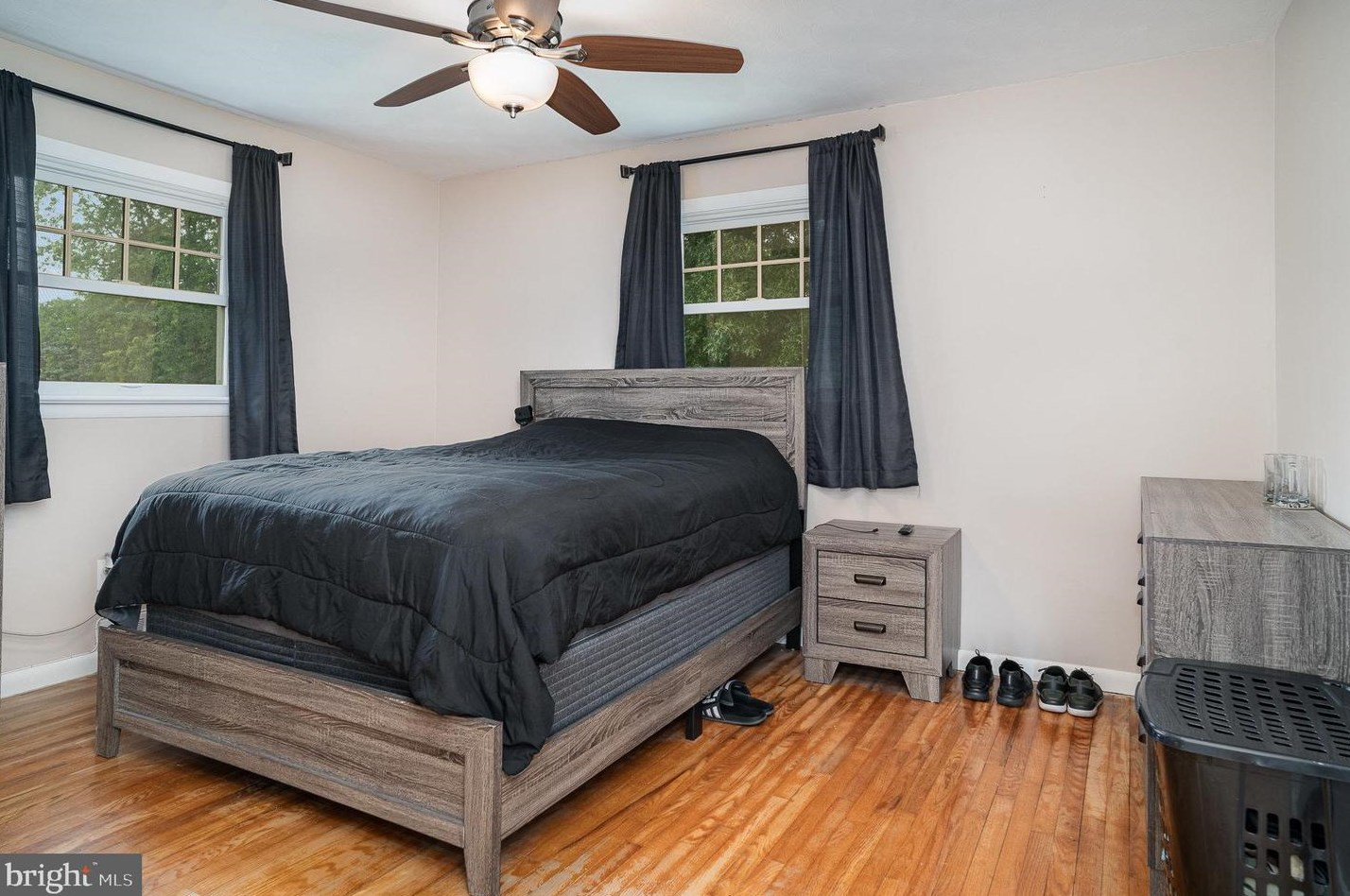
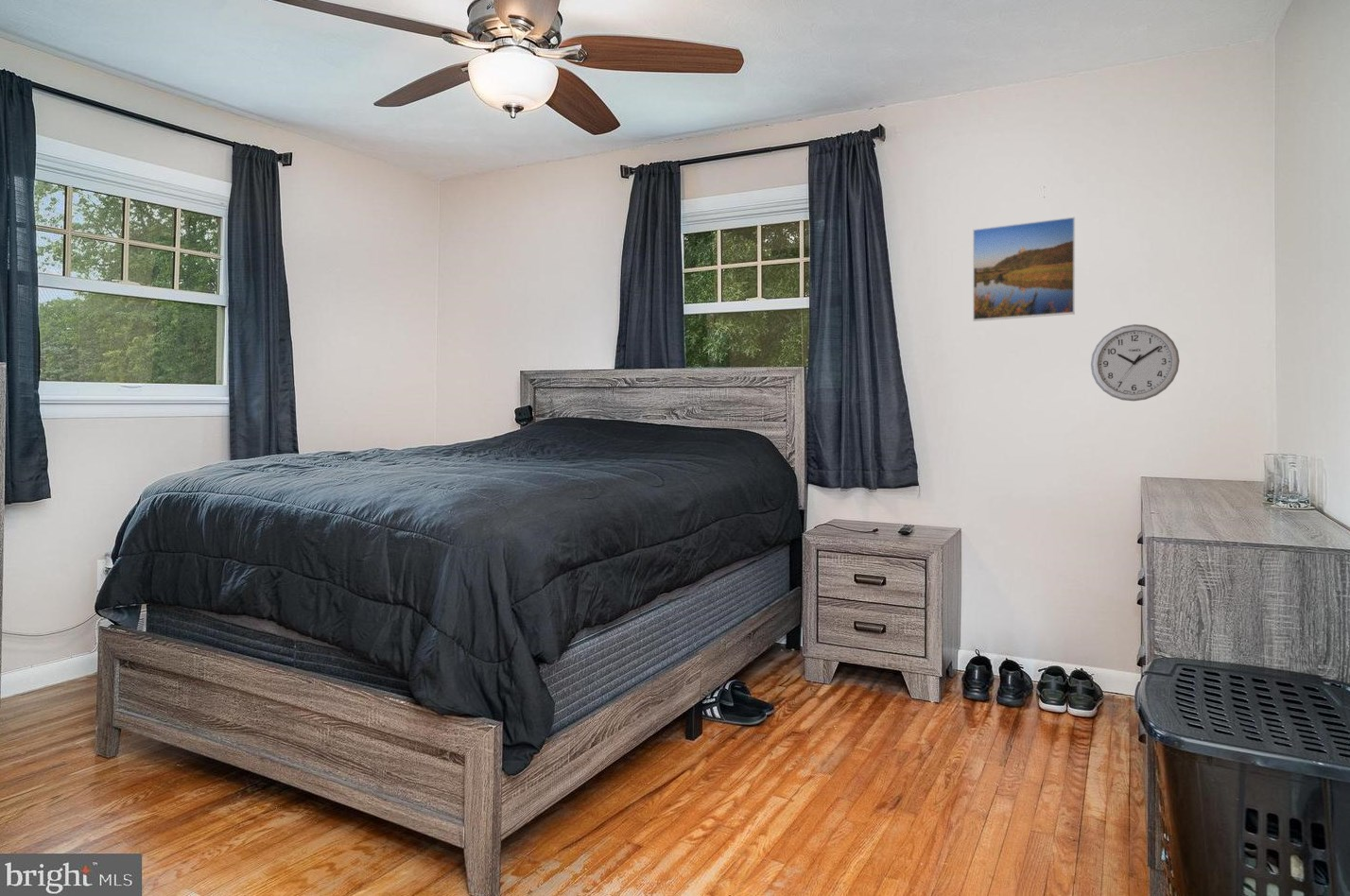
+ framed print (1022, 270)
+ wall clock (1134, 362)
